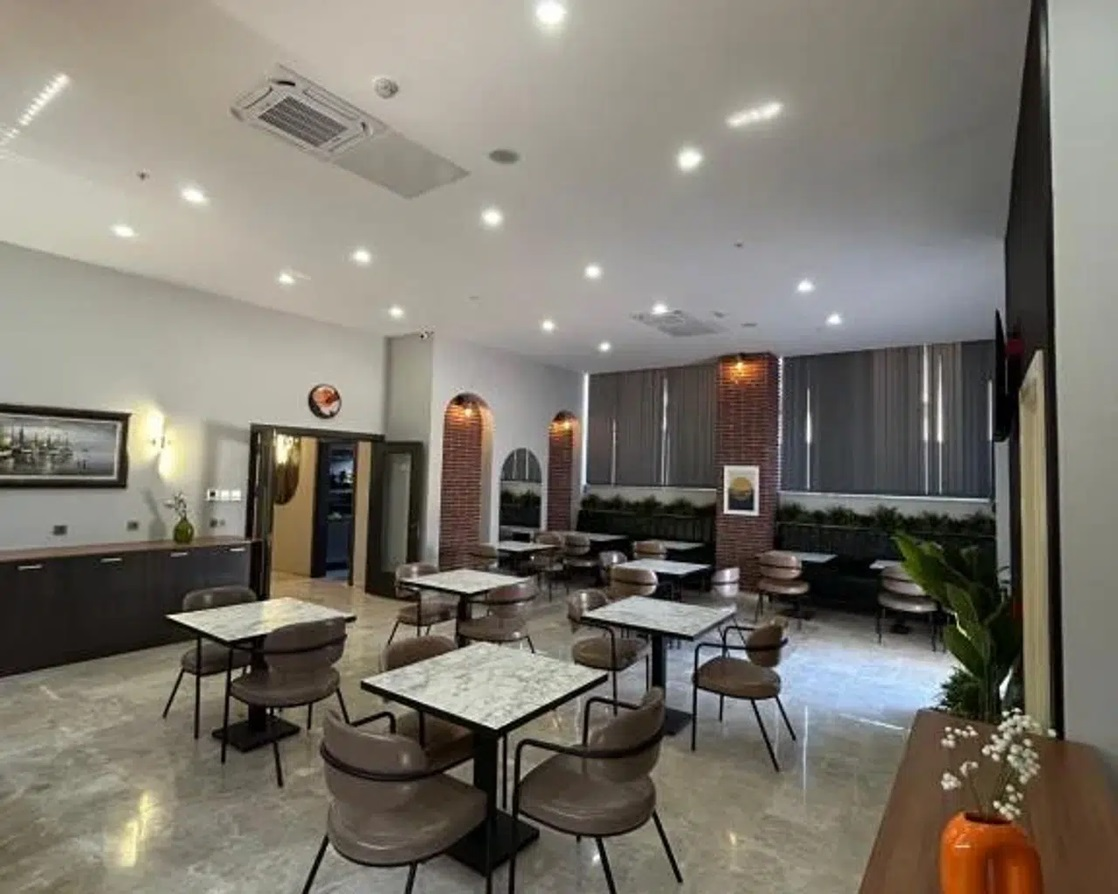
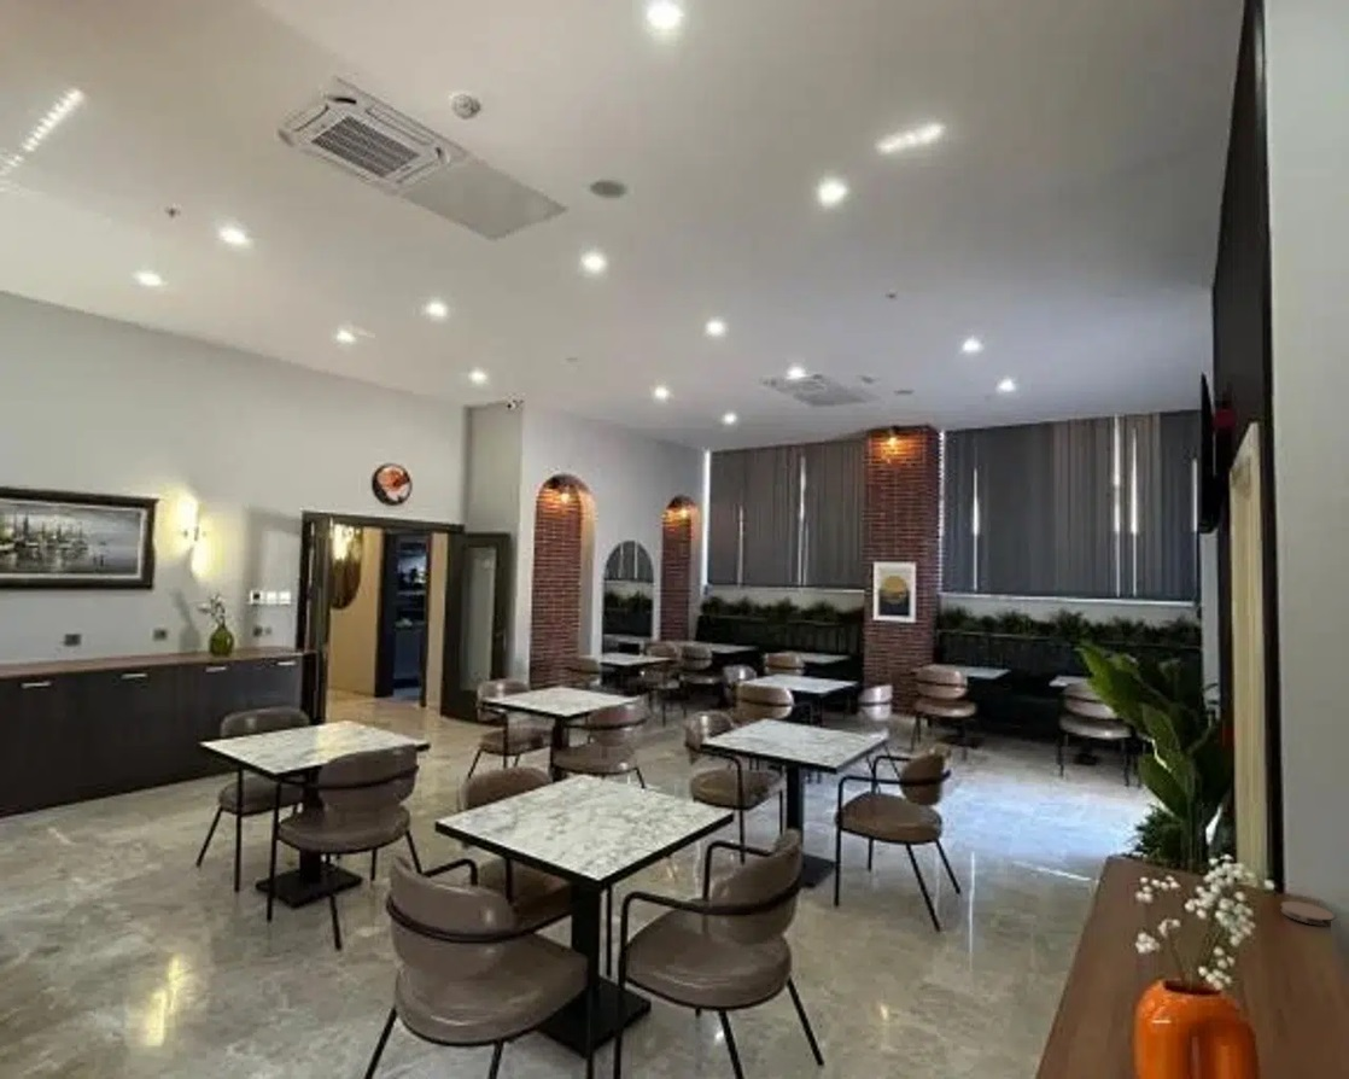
+ coaster (1307, 912)
